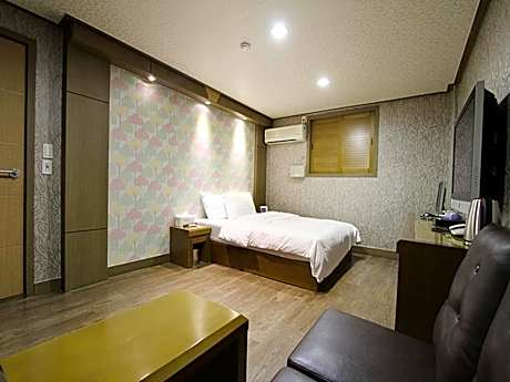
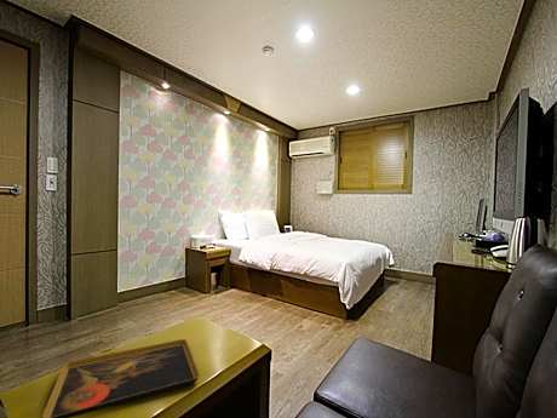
+ decorative tray (130, 372)
